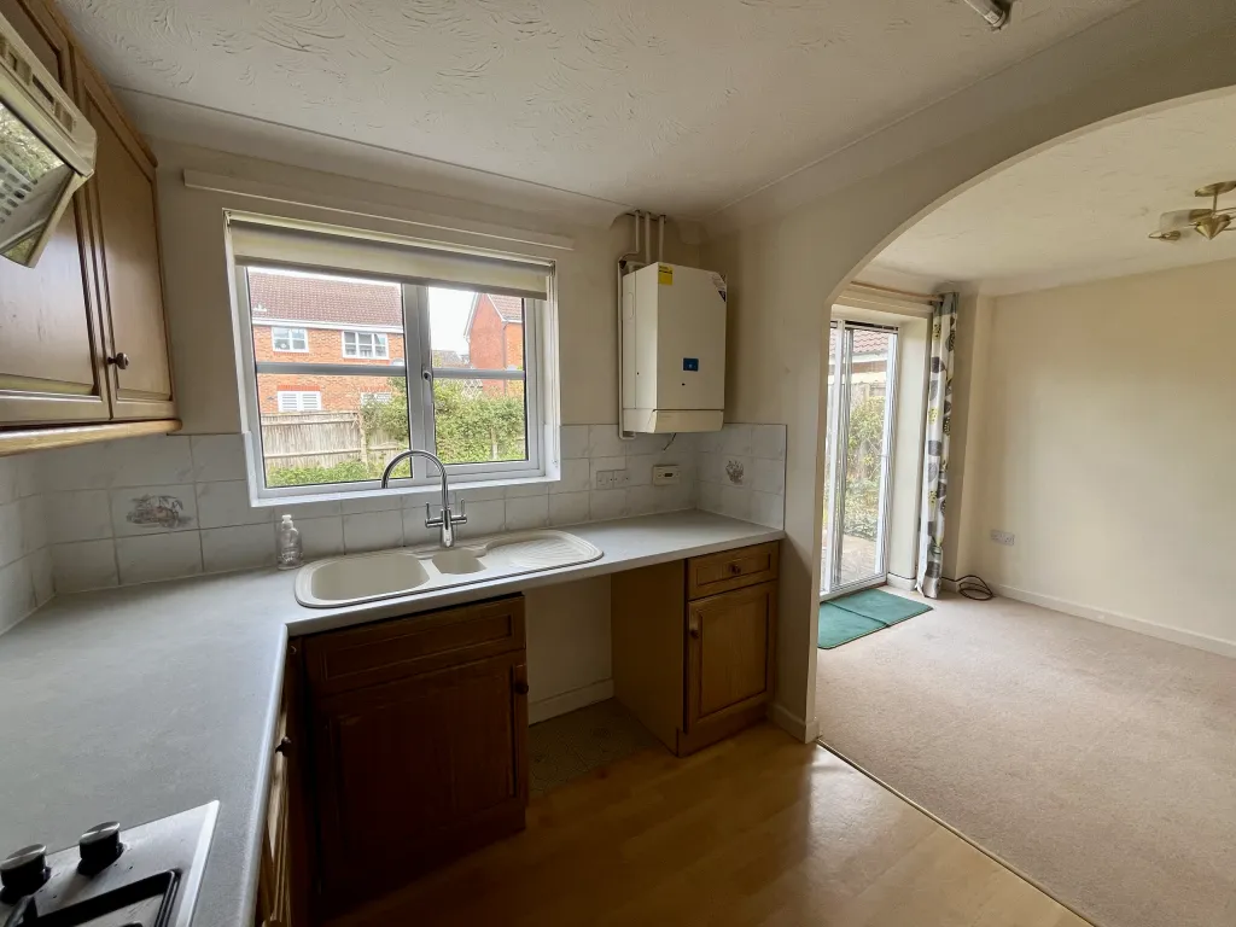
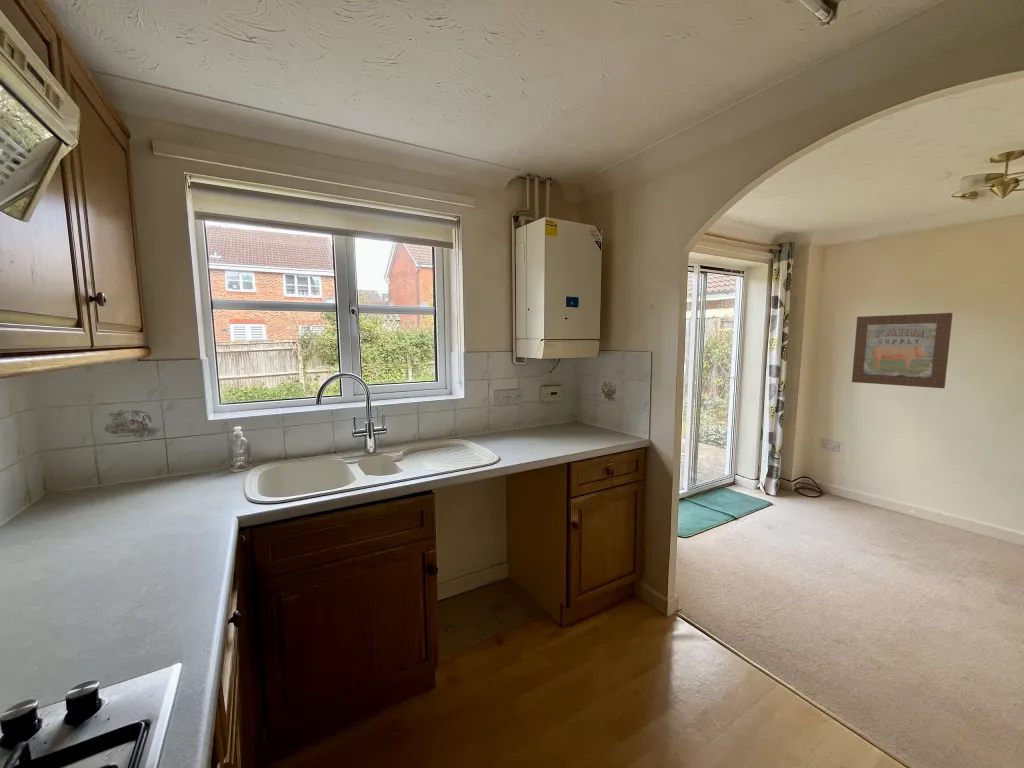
+ wall art (898, 350)
